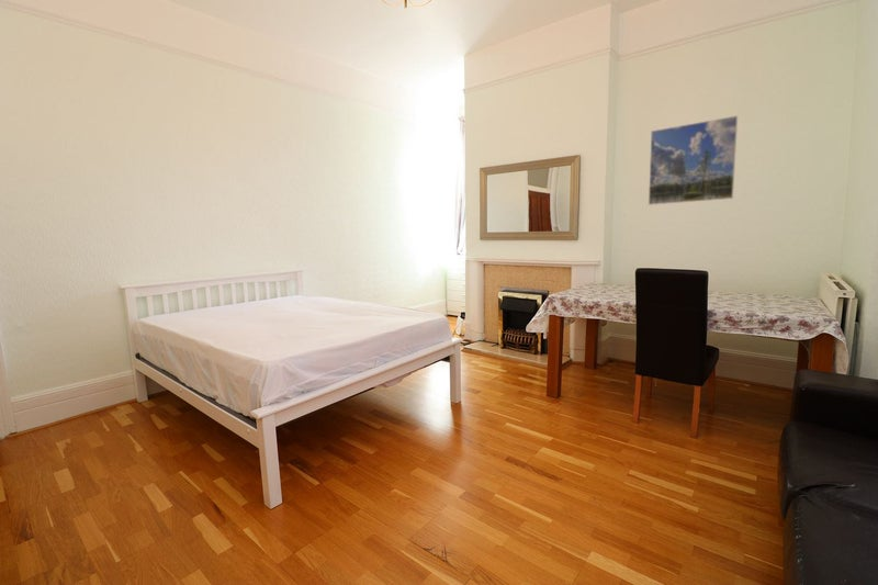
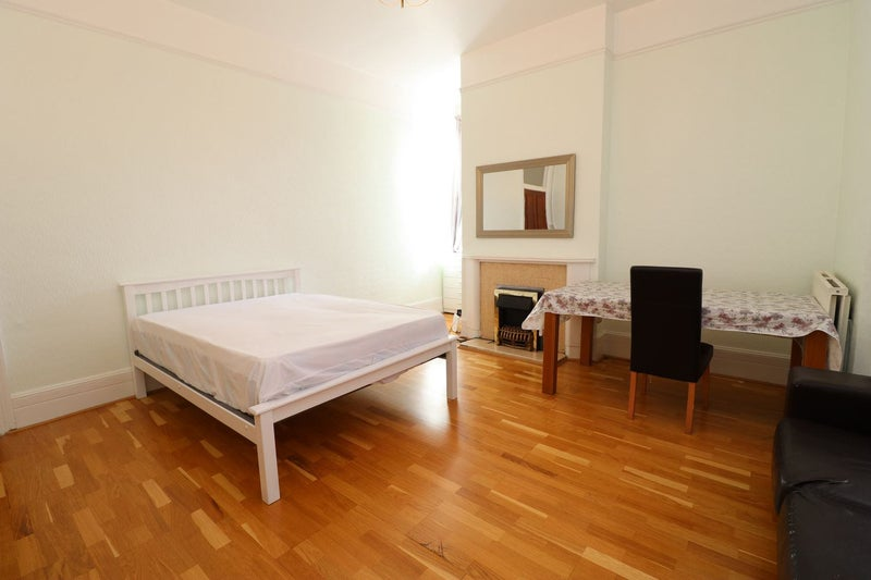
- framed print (690, 162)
